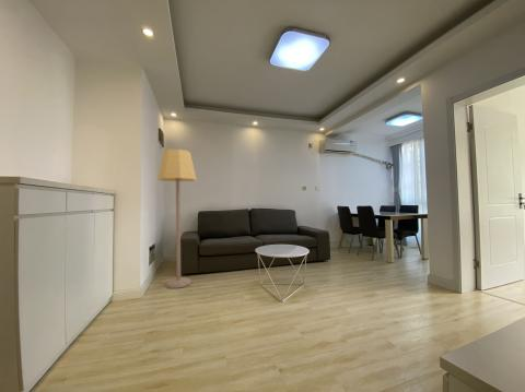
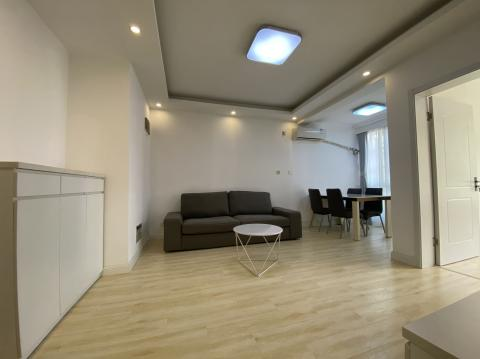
- lamp (177, 217)
